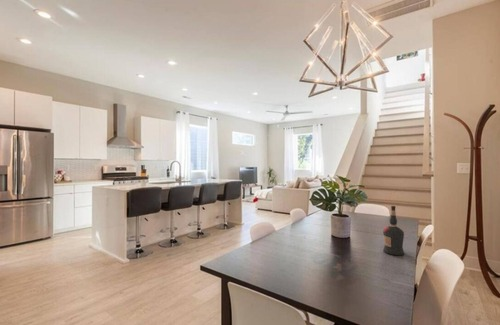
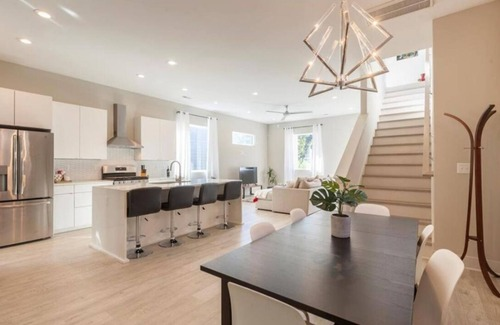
- liquor bottle (393, 229)
